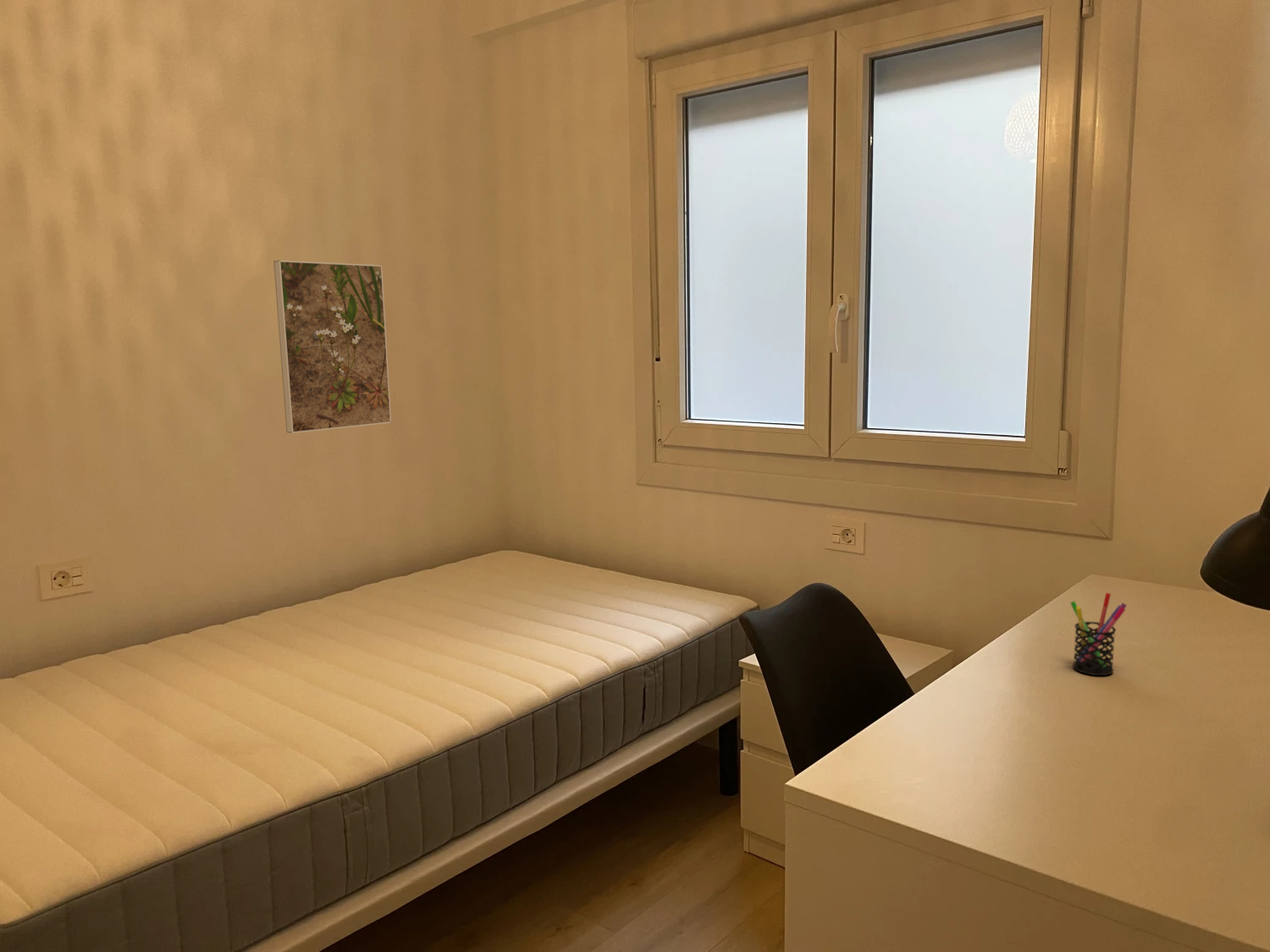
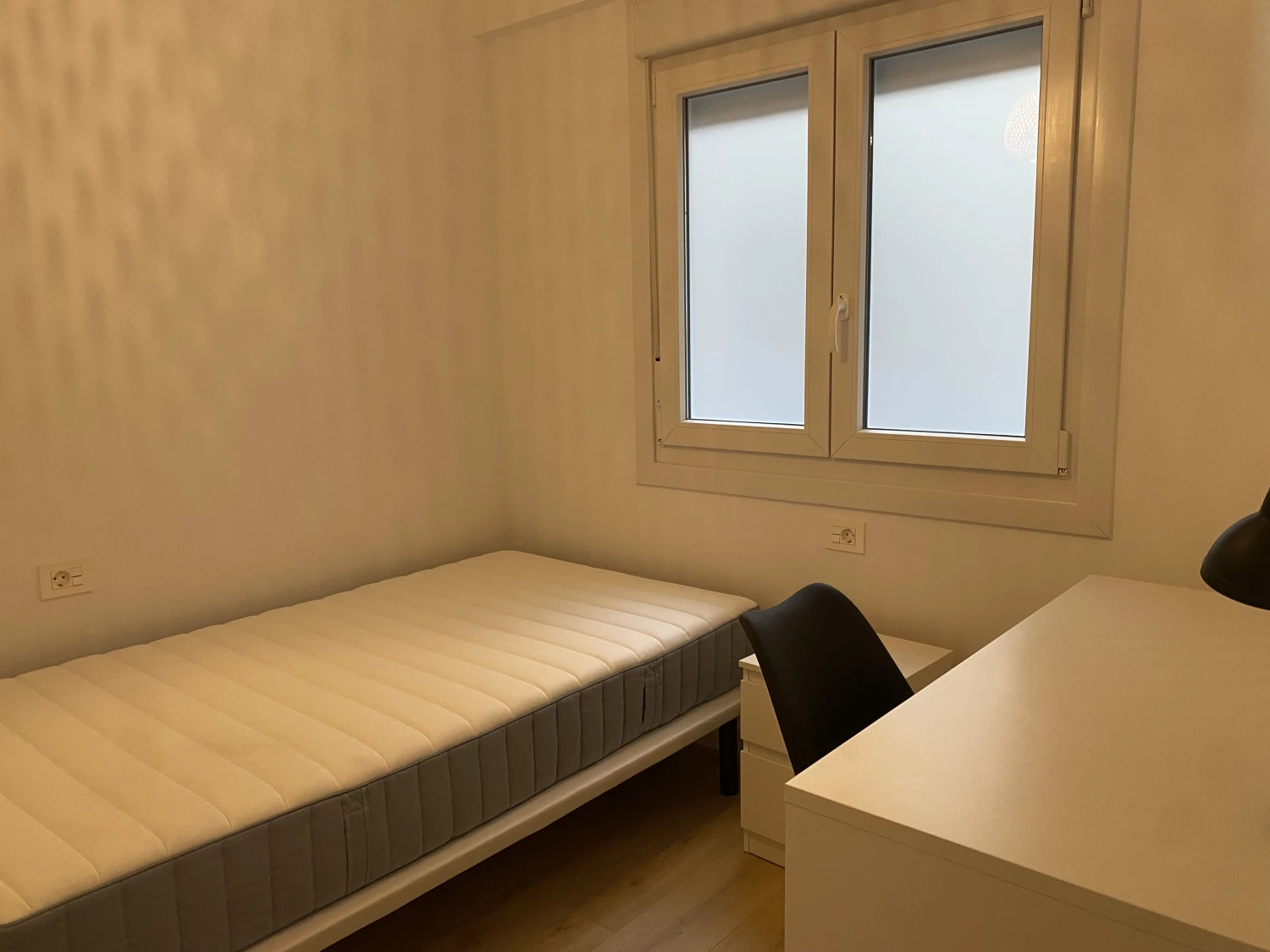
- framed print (335, 346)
- pen holder (1092, 630)
